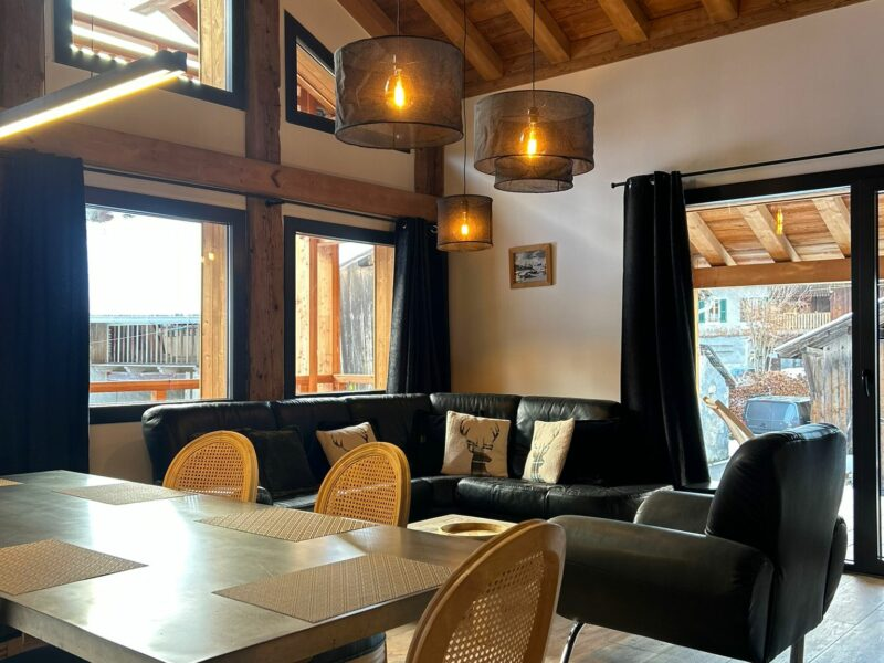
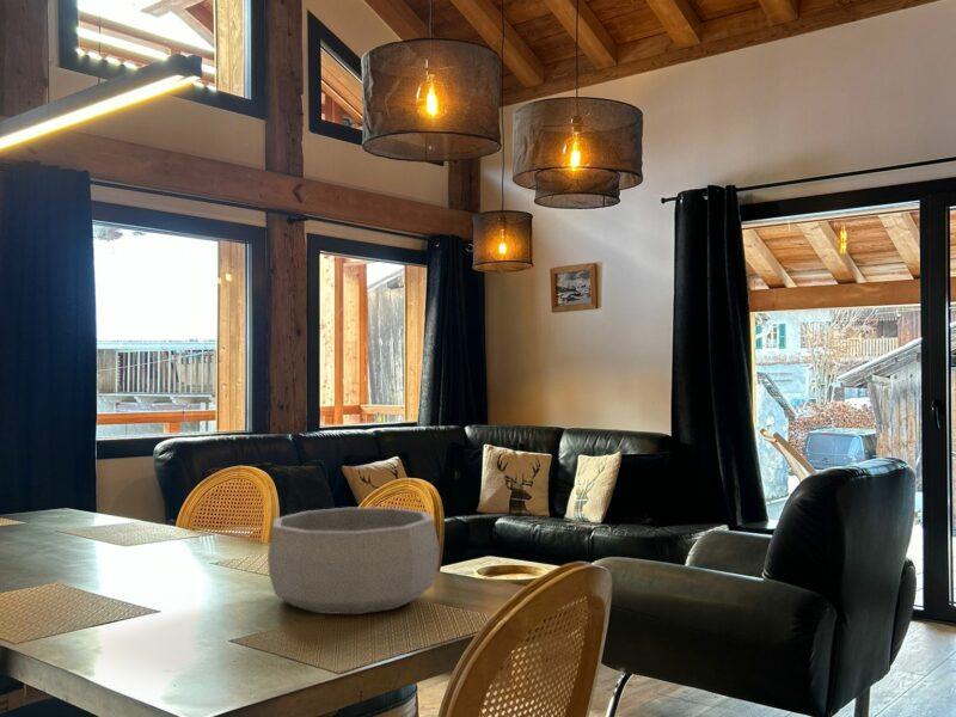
+ decorative bowl (353, 558)
